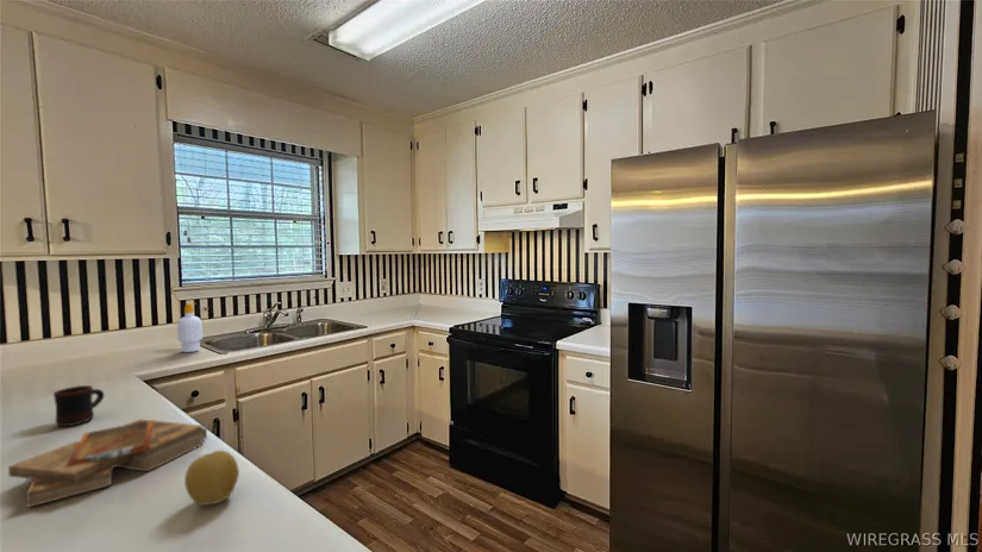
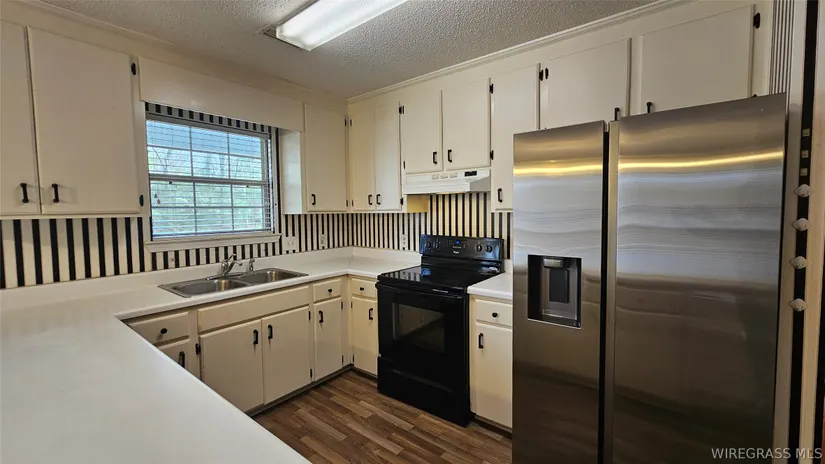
- clipboard (119, 445)
- fruit (212, 476)
- soap bottle (189, 327)
- mug (81, 403)
